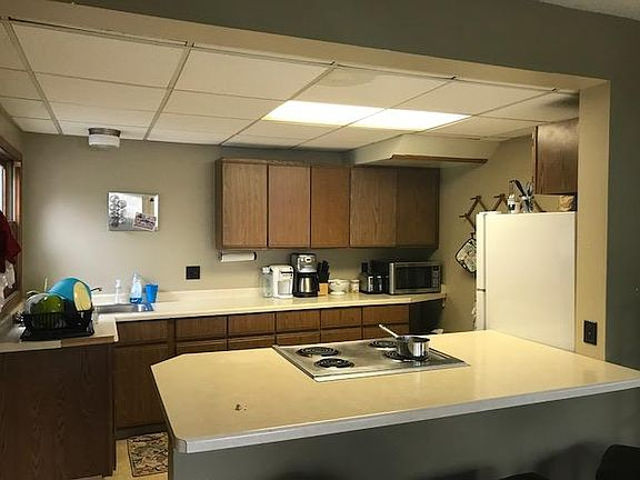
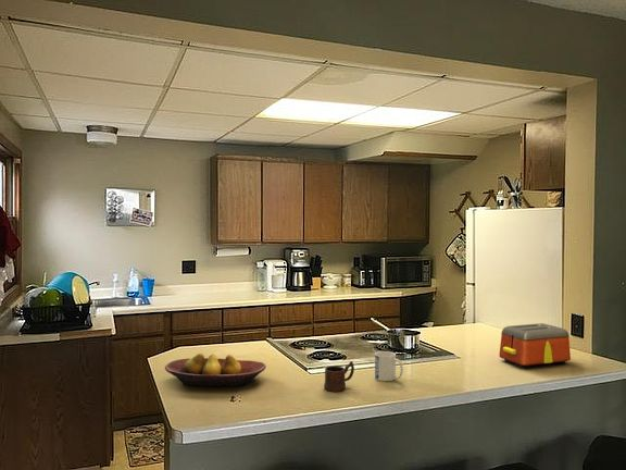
+ mug (339, 374)
+ toaster (533, 344)
+ fruit bowl (215, 367)
+ mug (389, 367)
